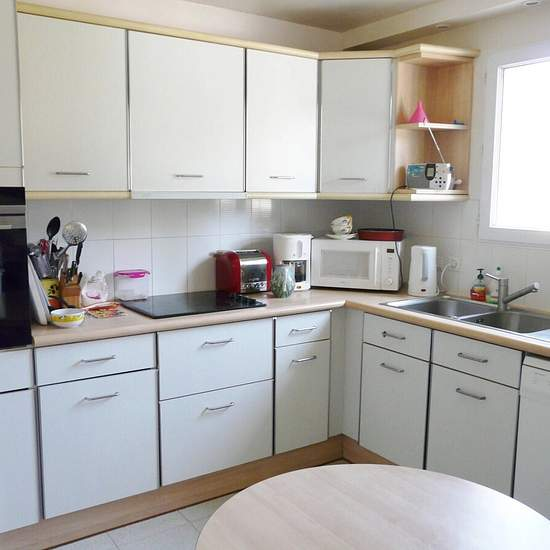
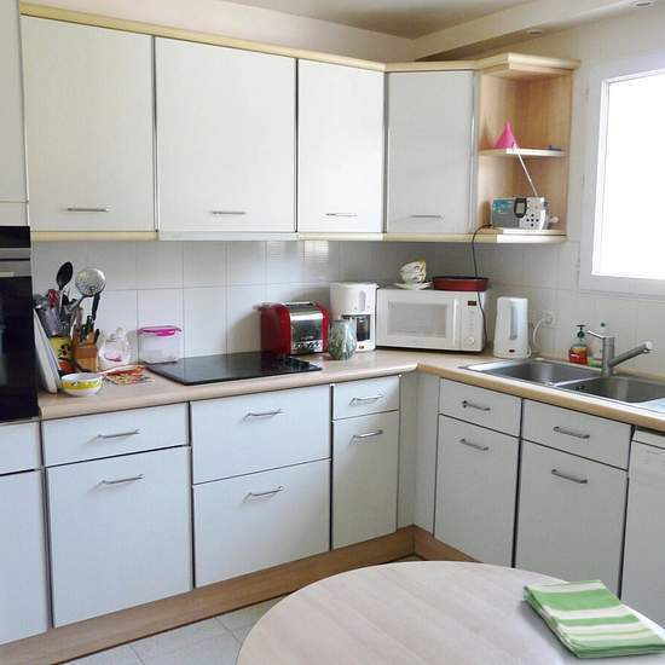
+ dish towel (589, 615)
